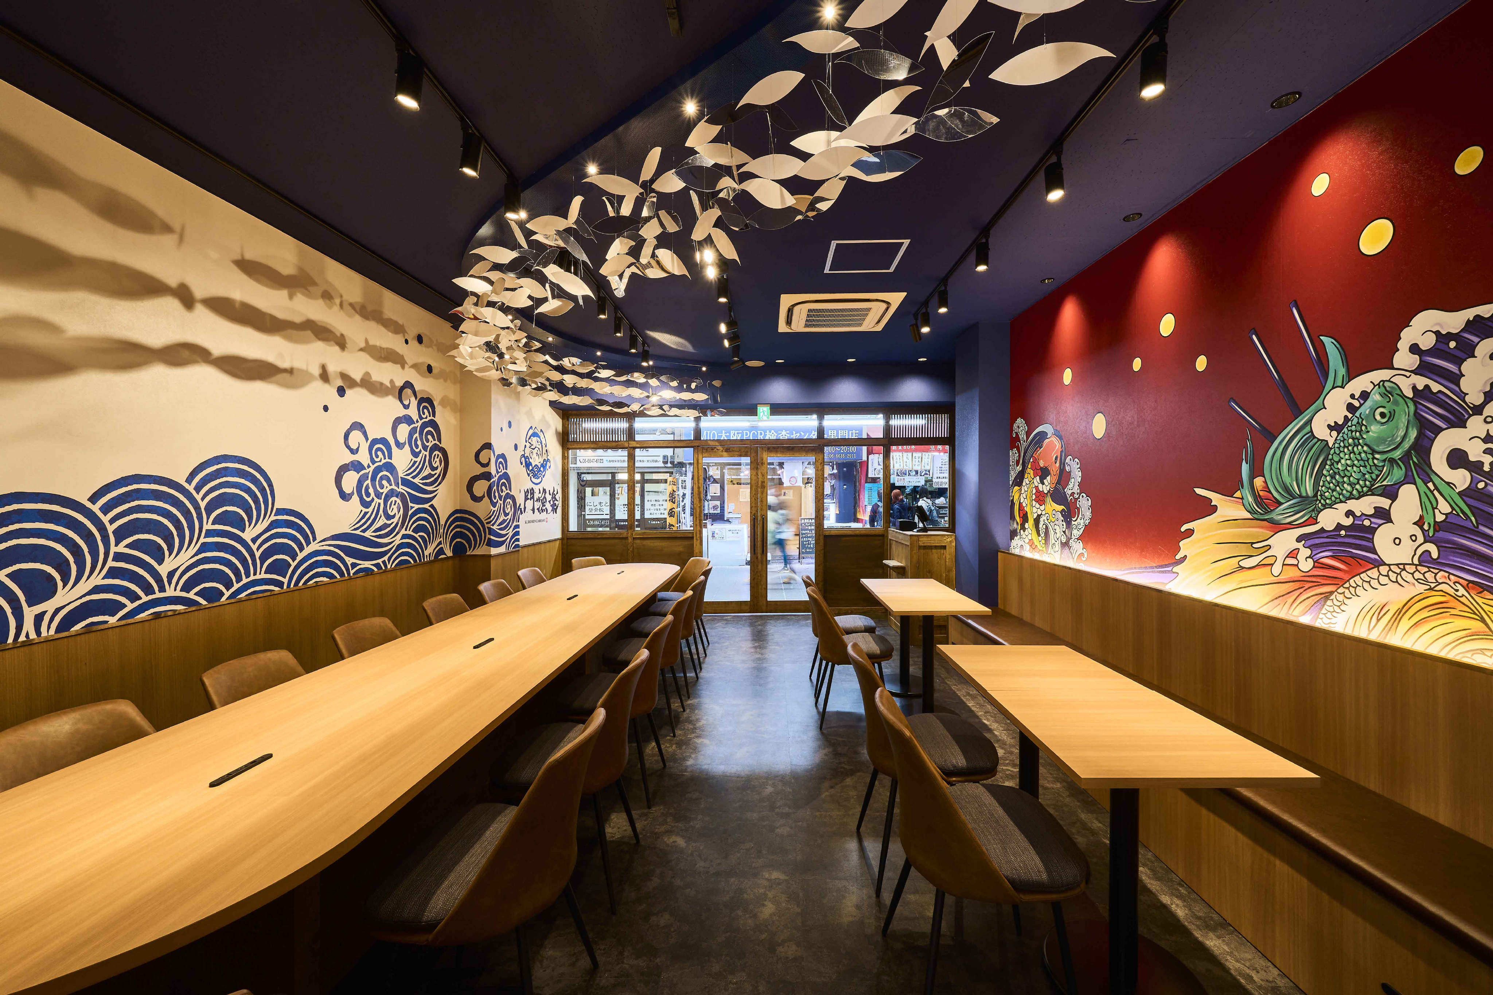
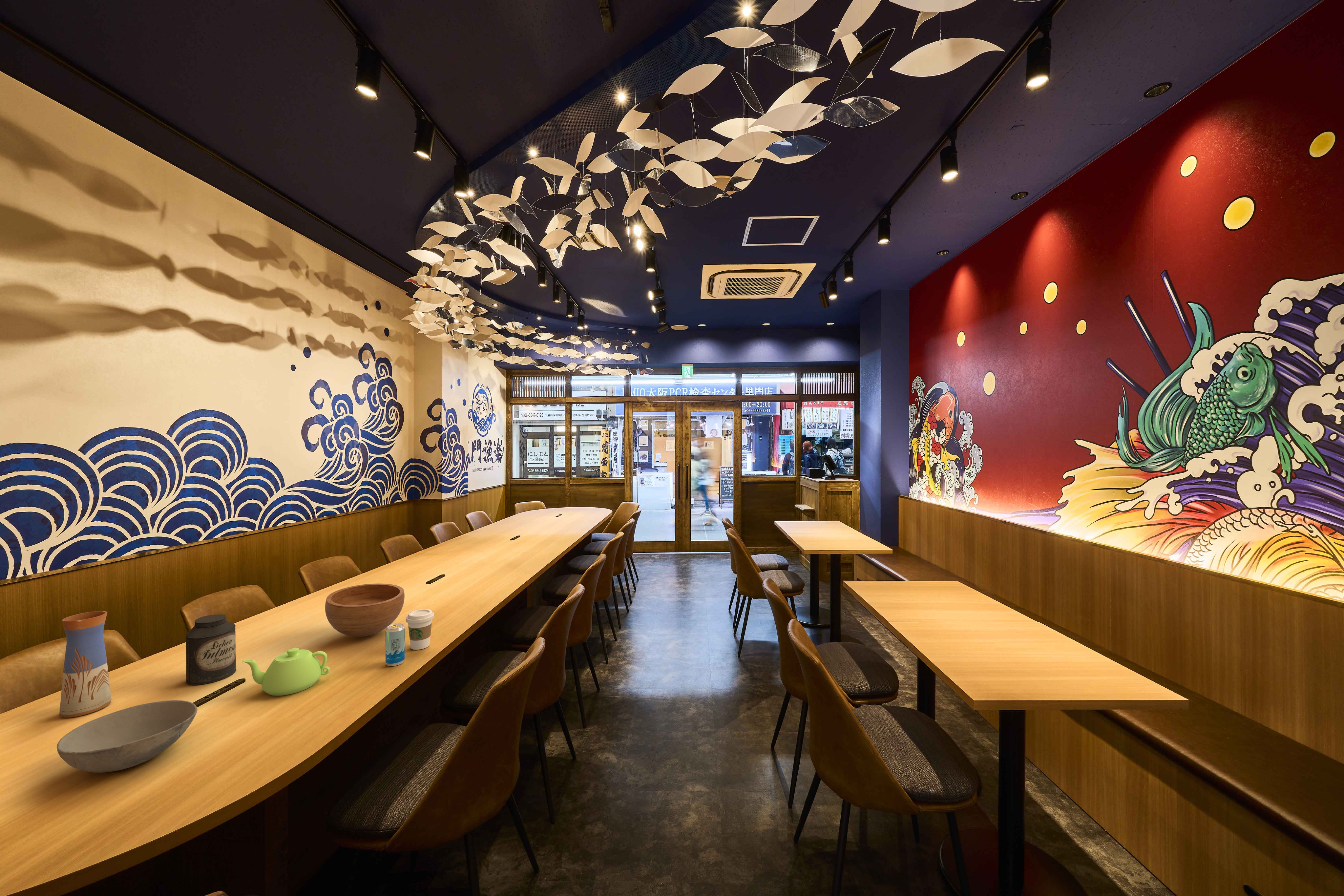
+ beverage can (395, 644)
+ coffee cup (420, 629)
+ teapot (288, 668)
+ bowl (366, 613)
+ bowl (132, 740)
+ vase (85, 662)
+ canister (211, 647)
